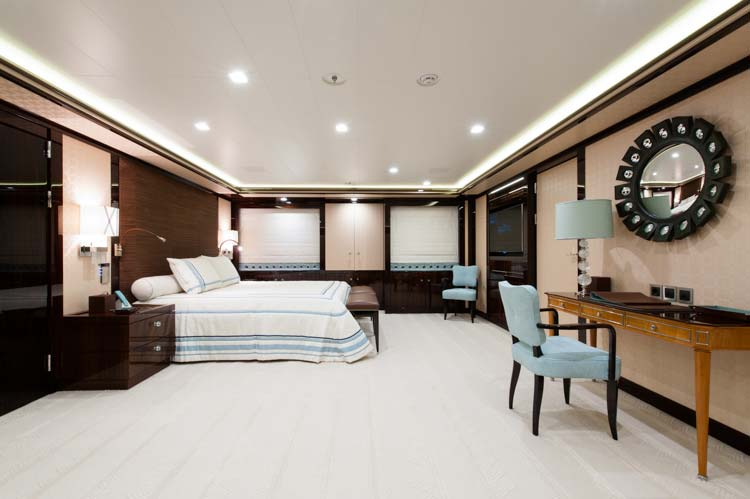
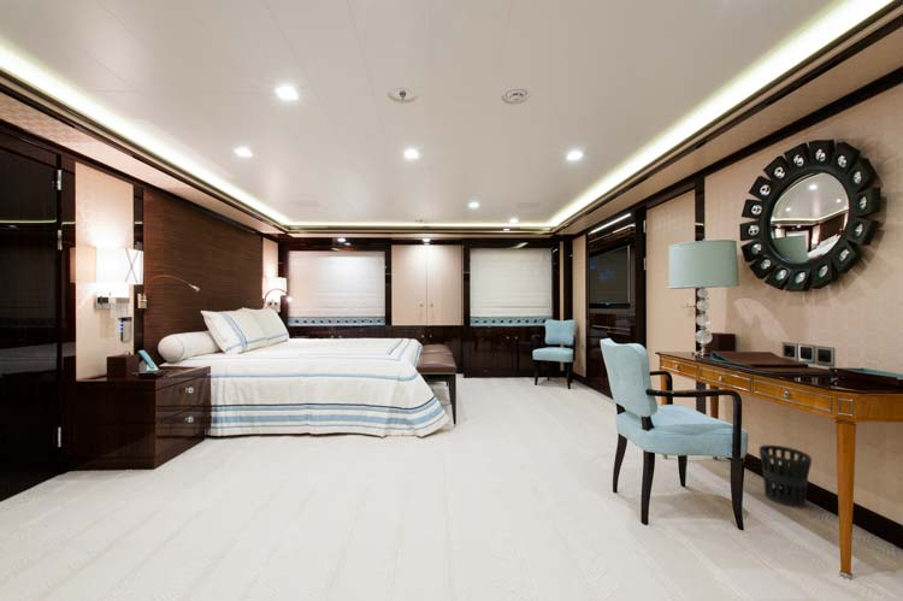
+ wastebasket (784, 476)
